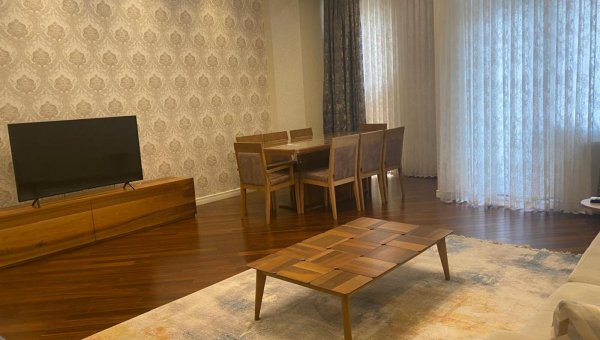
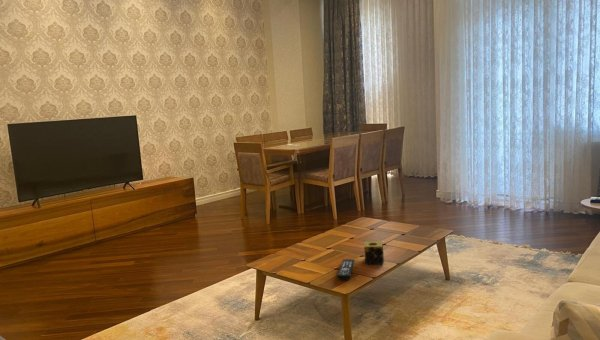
+ remote control (346, 268)
+ candle (374, 252)
